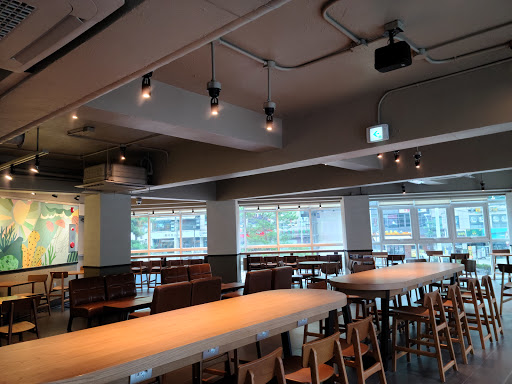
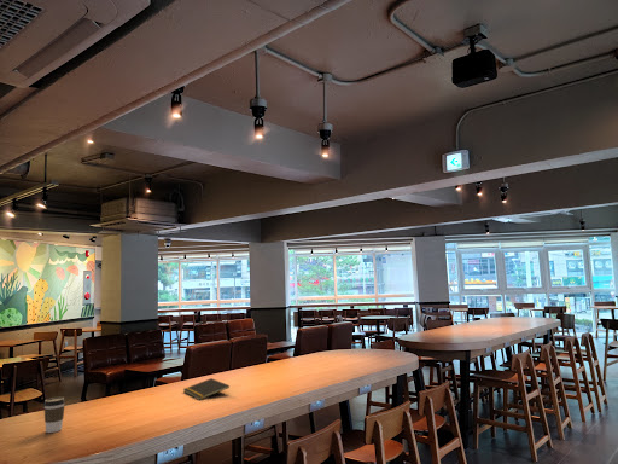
+ notepad (205, 388)
+ coffee cup (53, 414)
